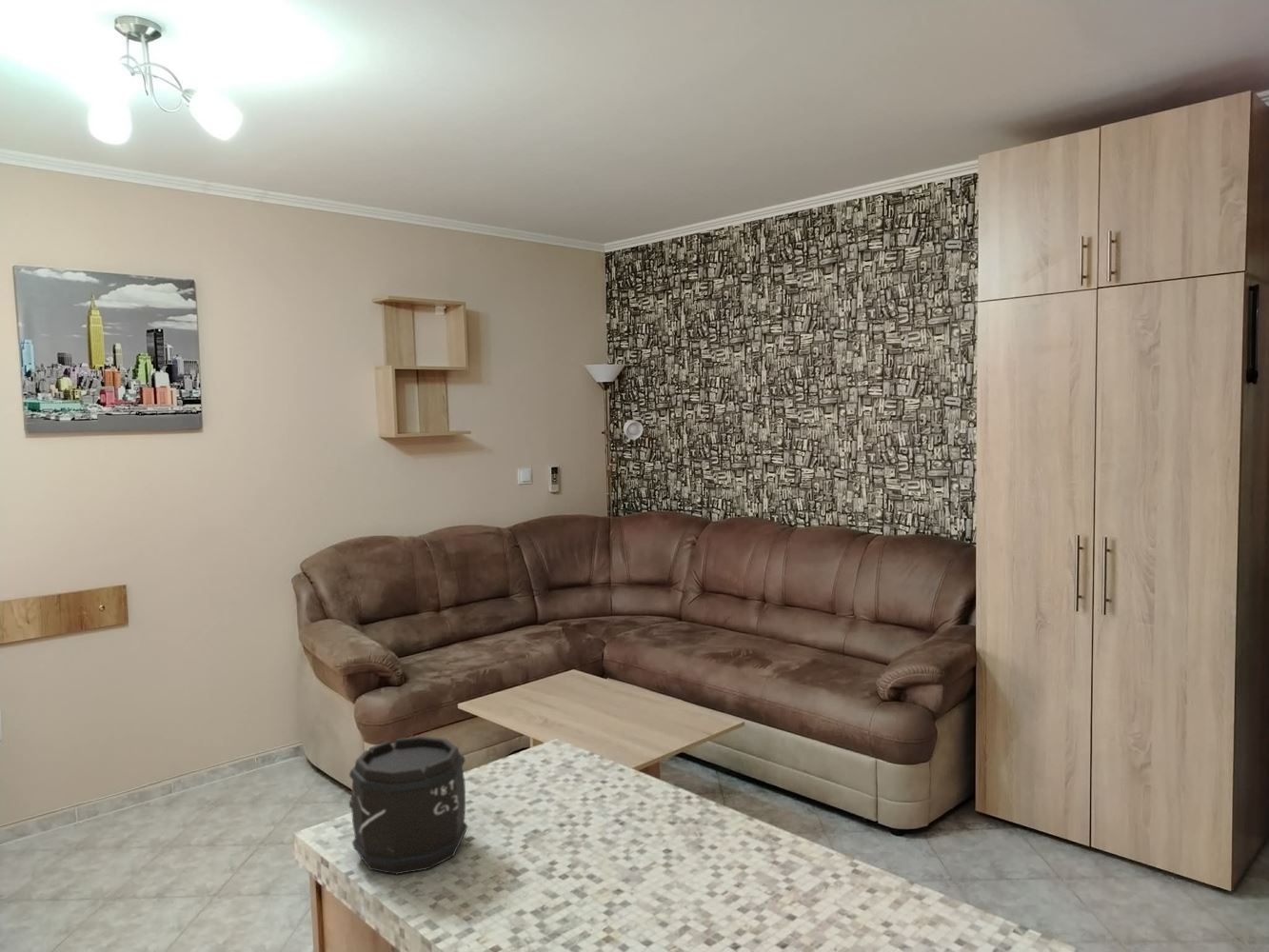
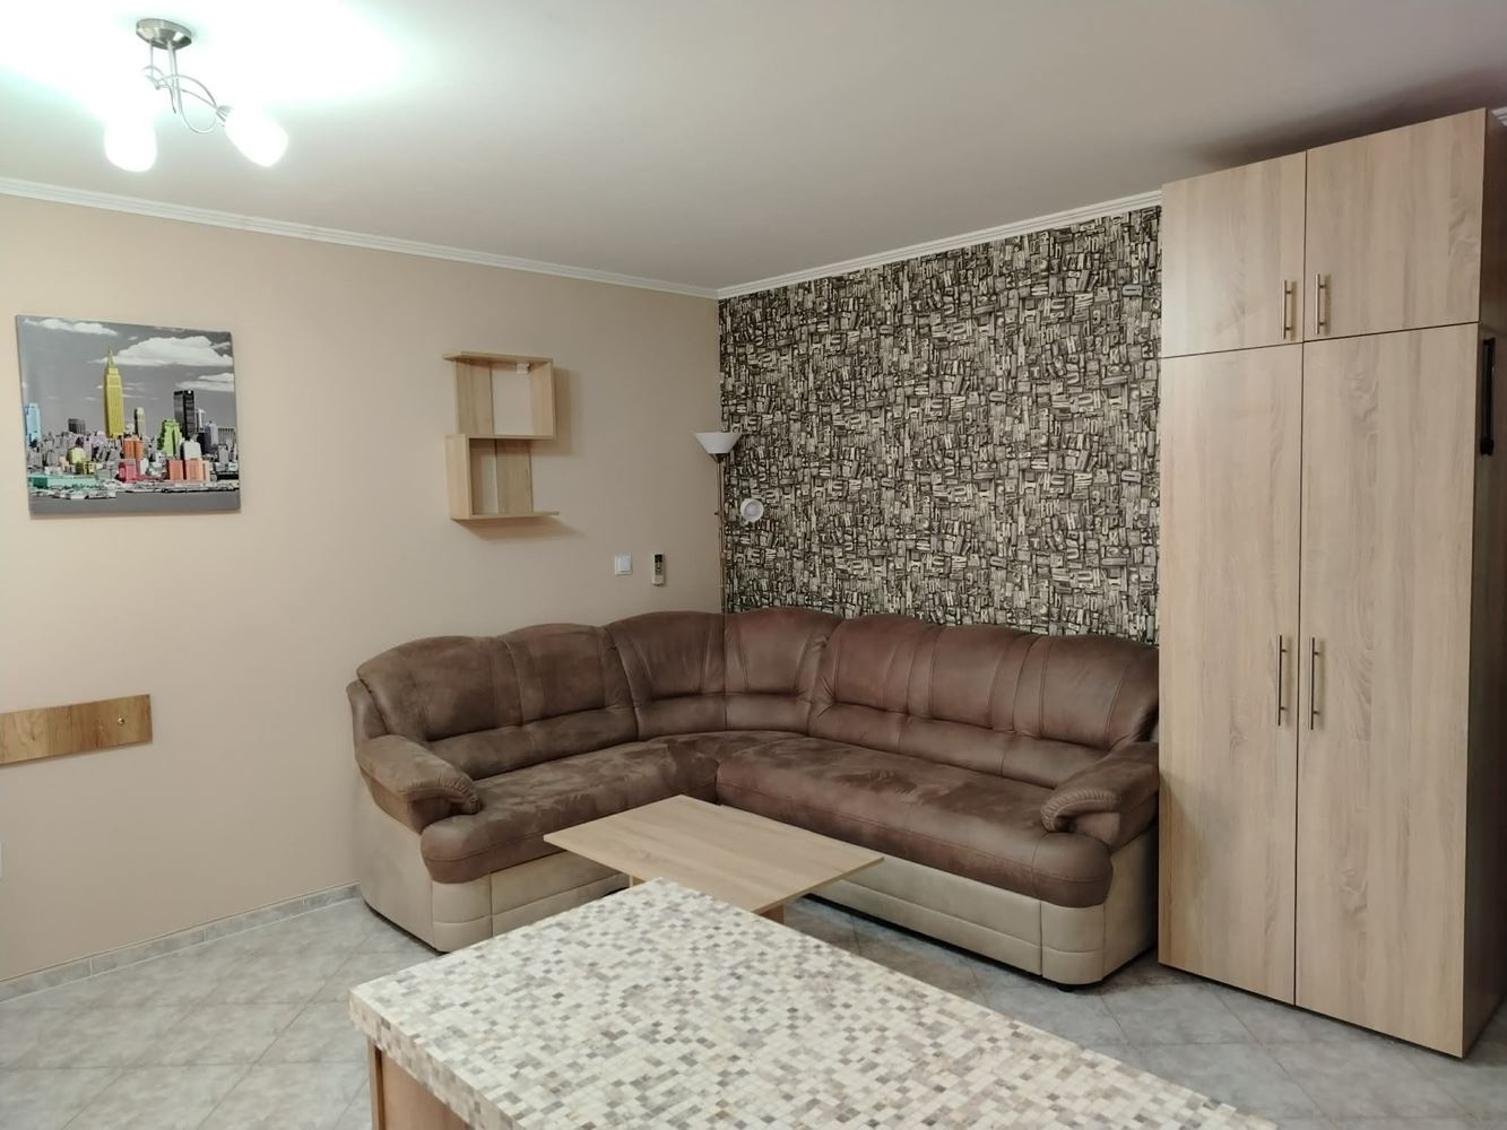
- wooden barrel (406, 801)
